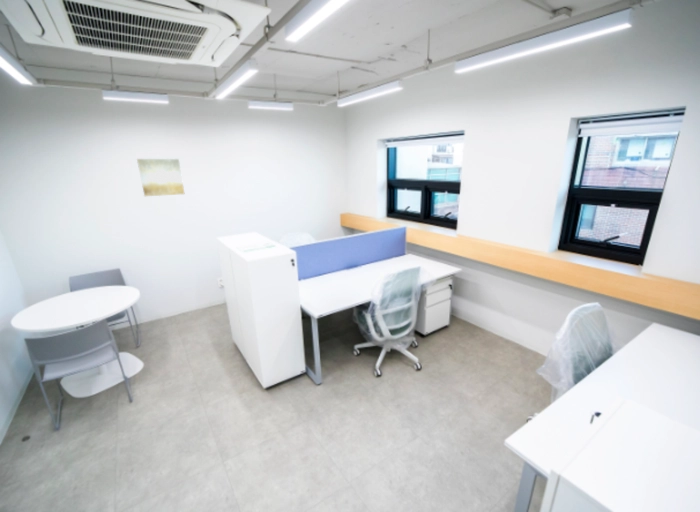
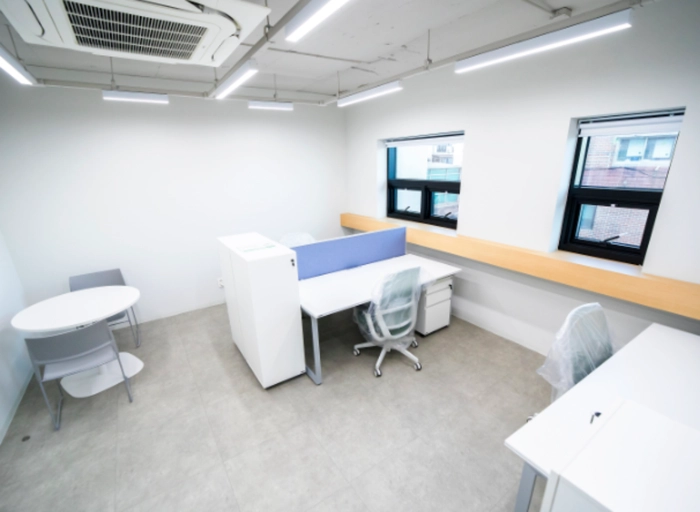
- wall art (161, 177)
